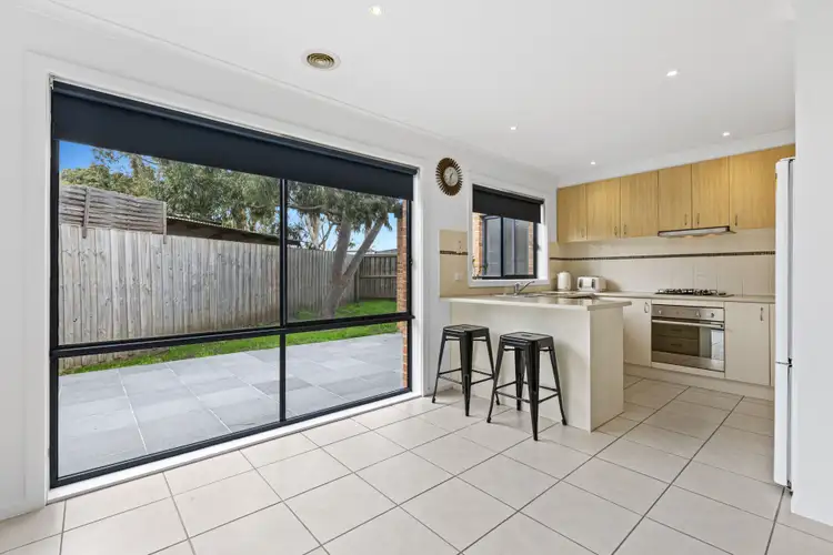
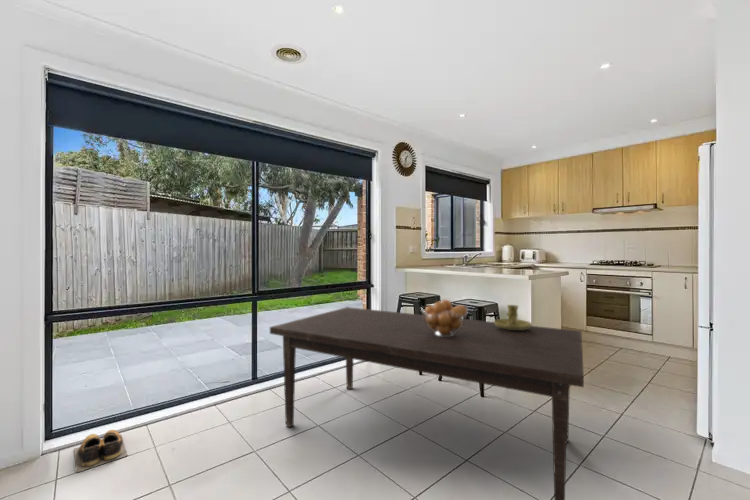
+ candle holder (512, 317)
+ shoes (100, 443)
+ fruit basket (444, 317)
+ dining table (423, 372)
